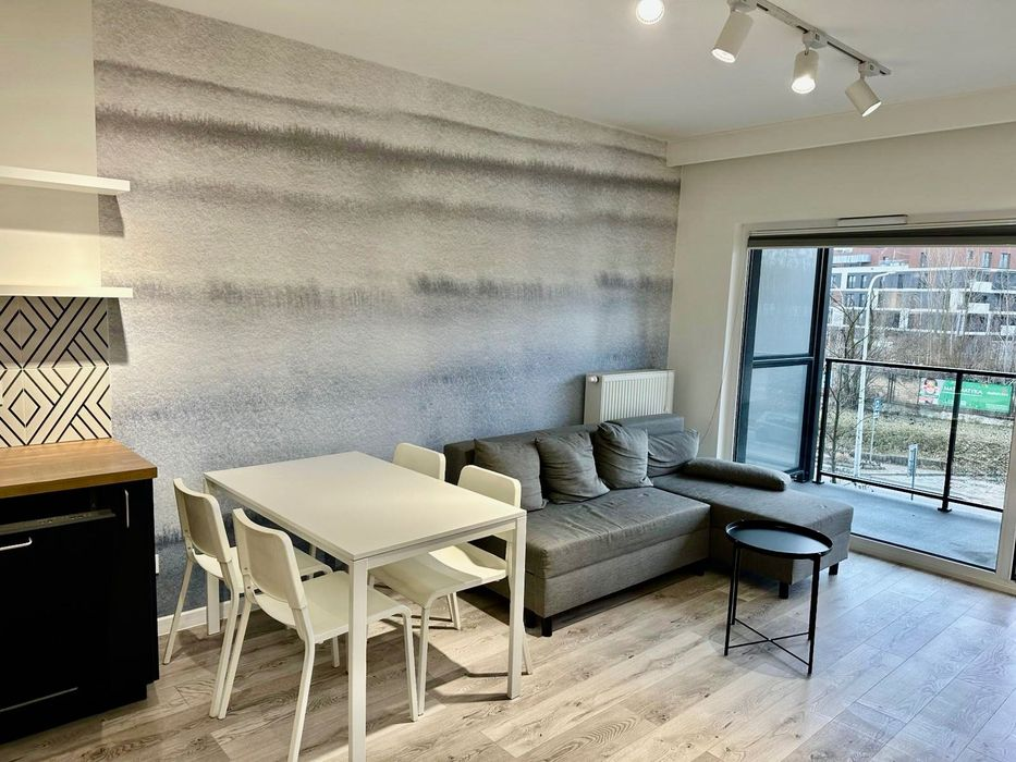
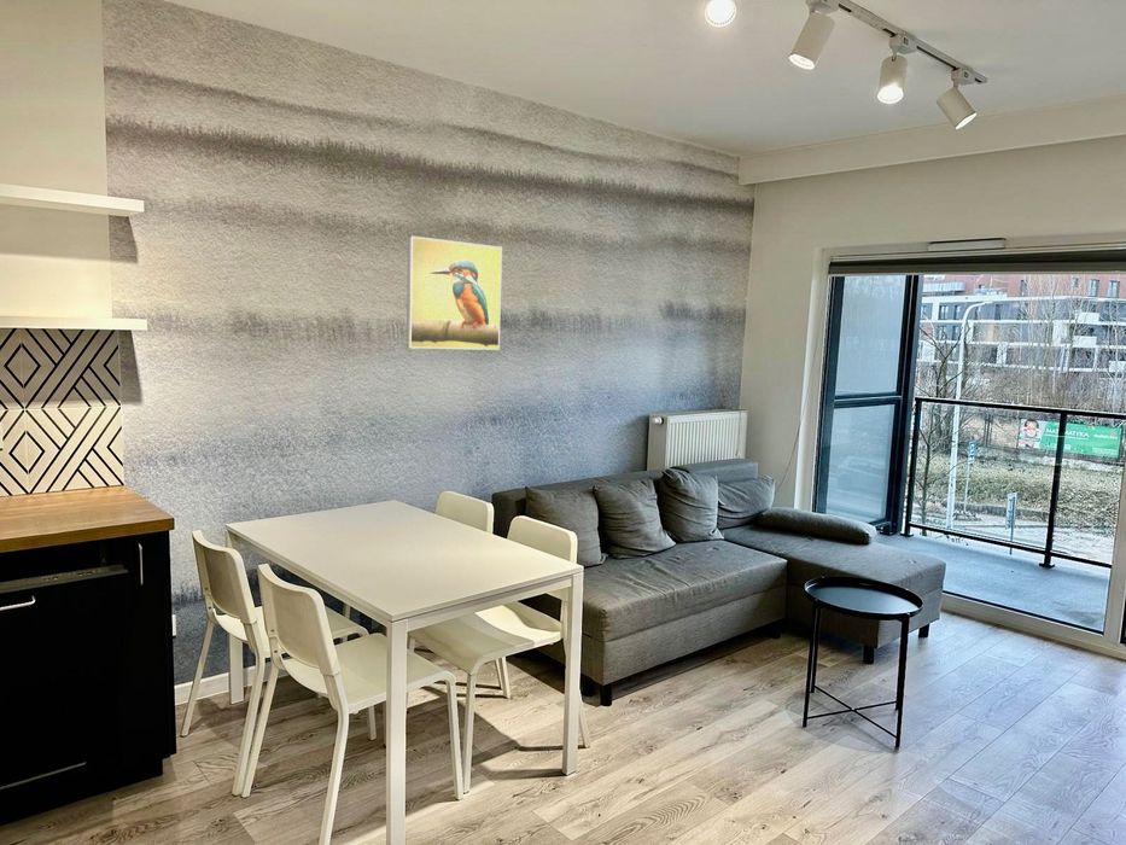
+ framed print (455, 296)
